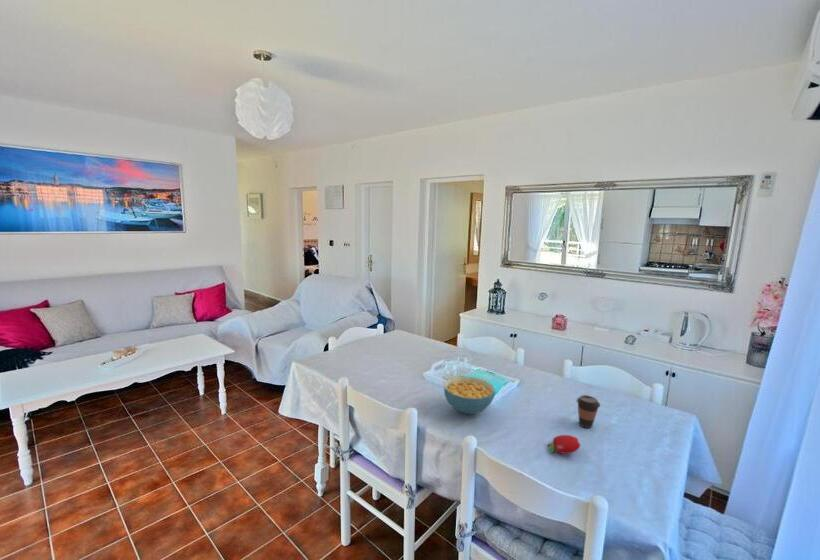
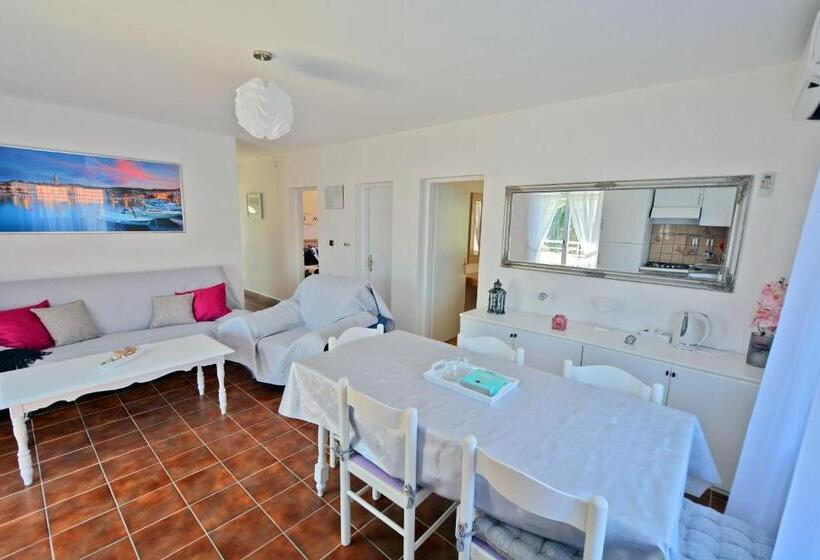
- coffee cup (587, 411)
- fruit (563, 443)
- cereal bowl (468, 398)
